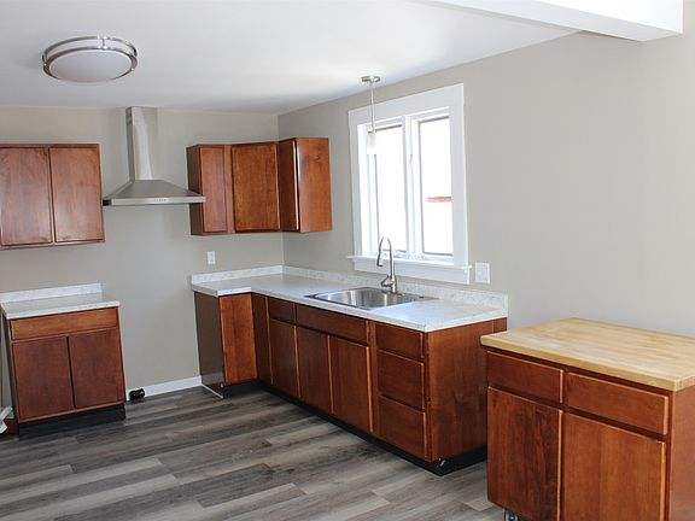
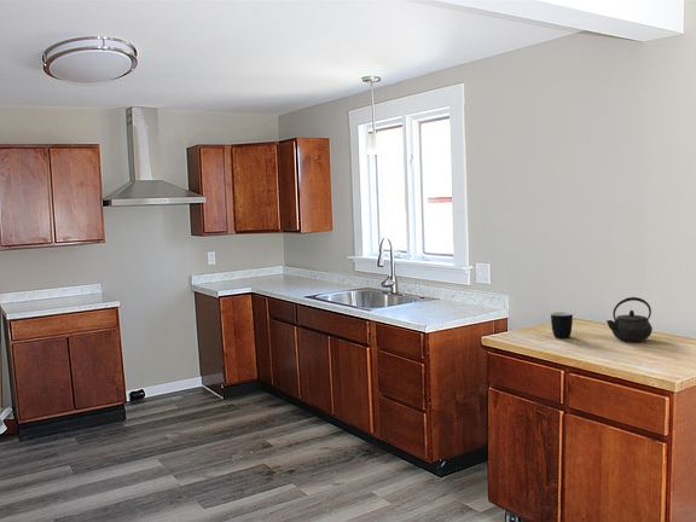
+ kettle (628, 318)
+ mug (559, 324)
